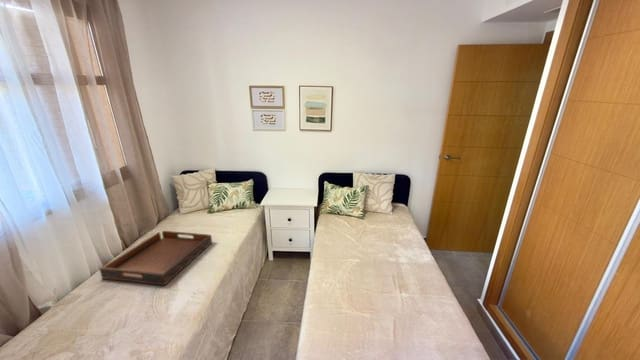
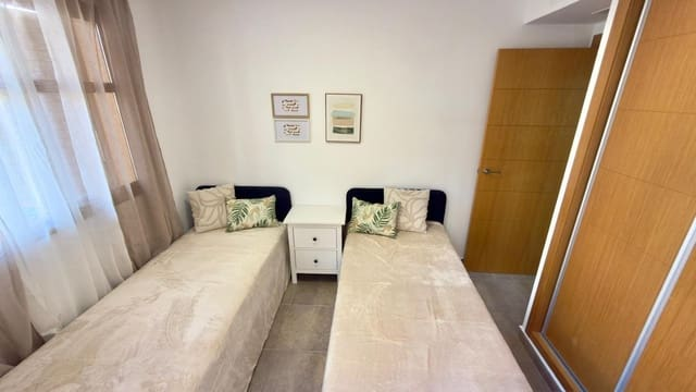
- serving tray (162, 253)
